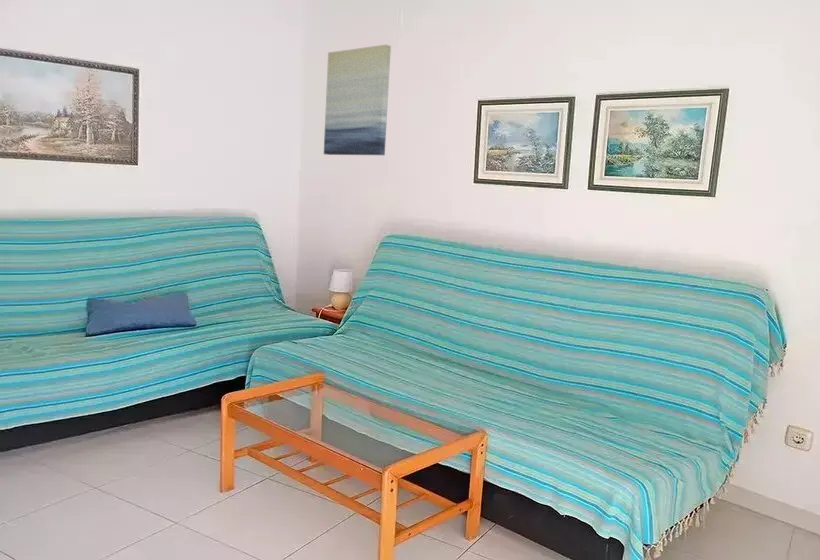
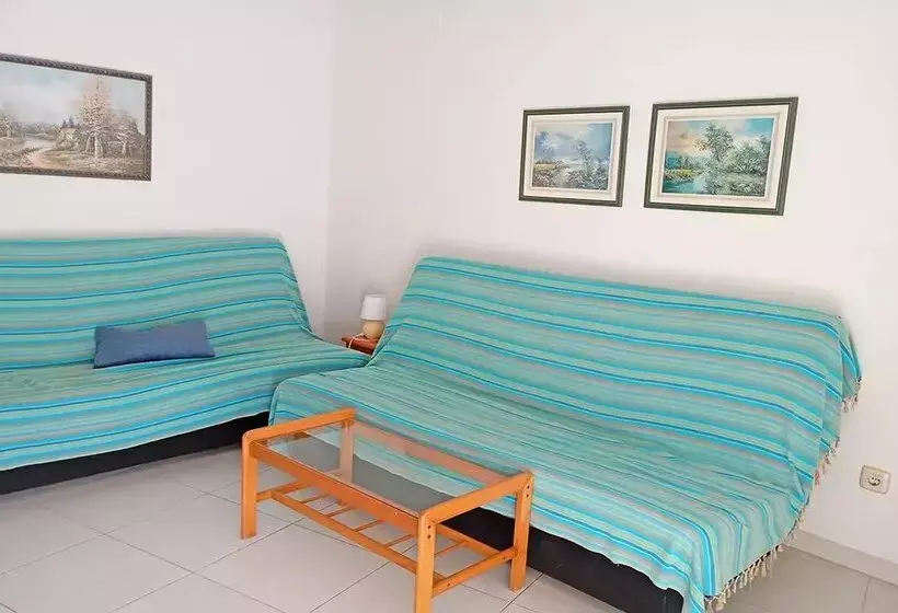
- wall art (355, 102)
